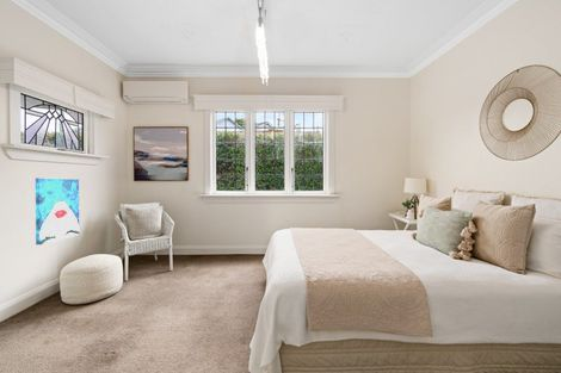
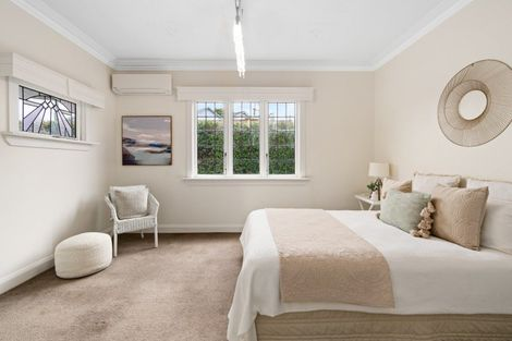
- wall art (58, 209)
